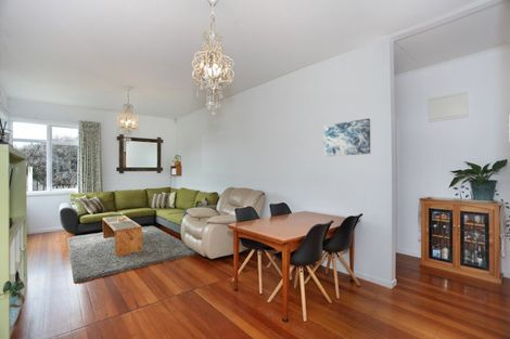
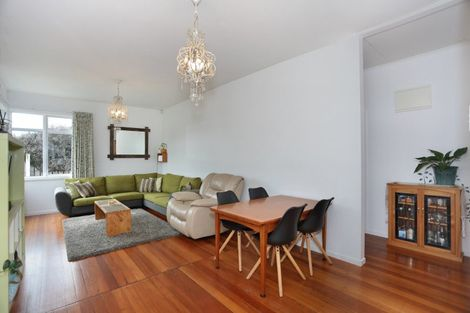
- wall art (345, 139)
